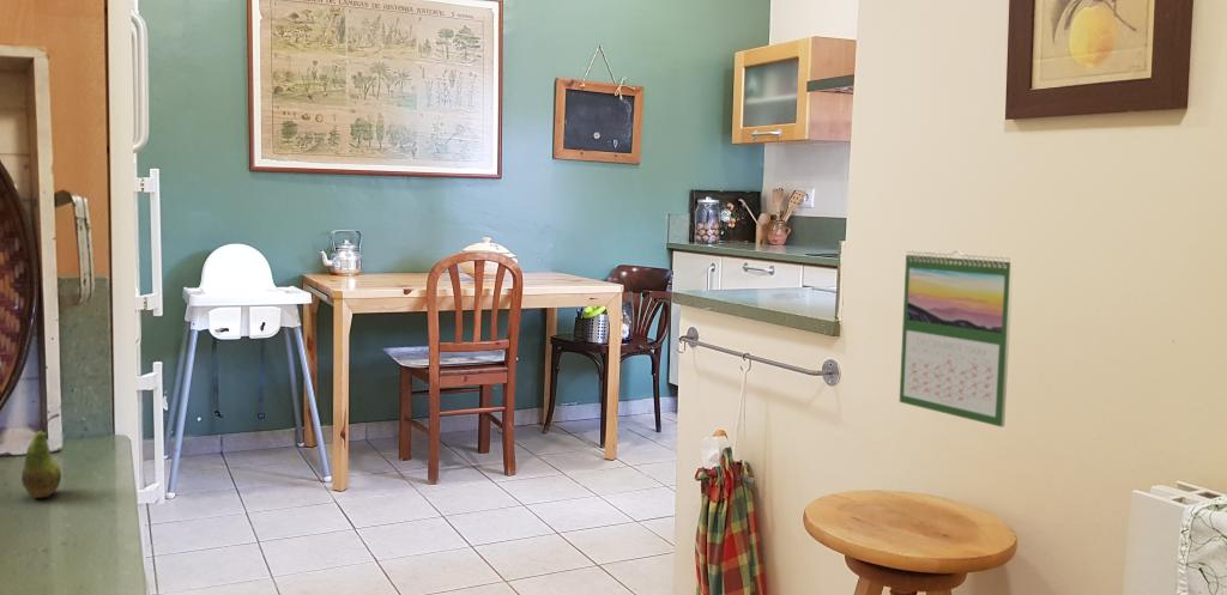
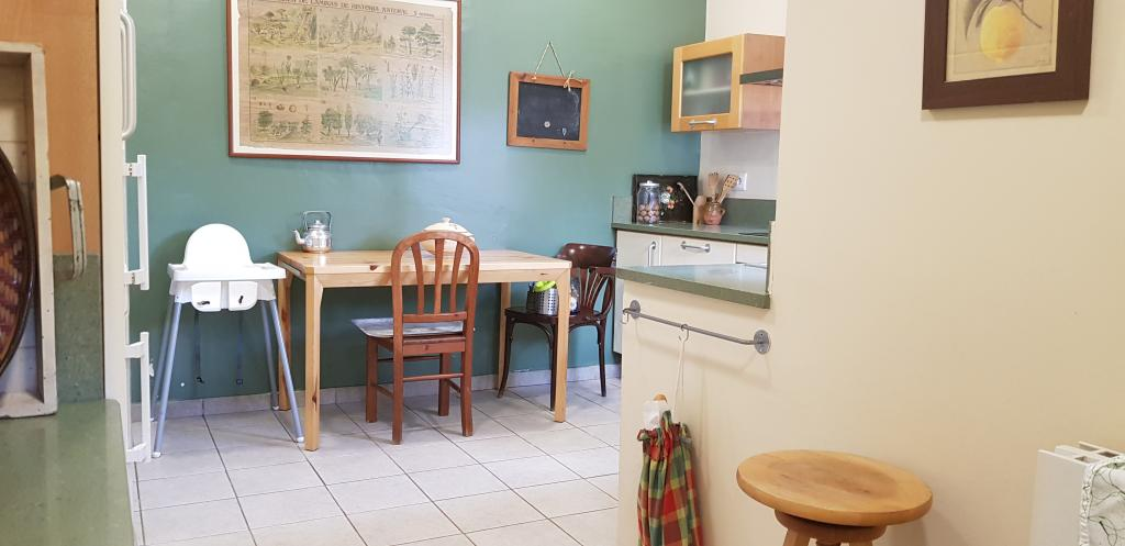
- fruit (41, 454)
- calendar (953, 332)
